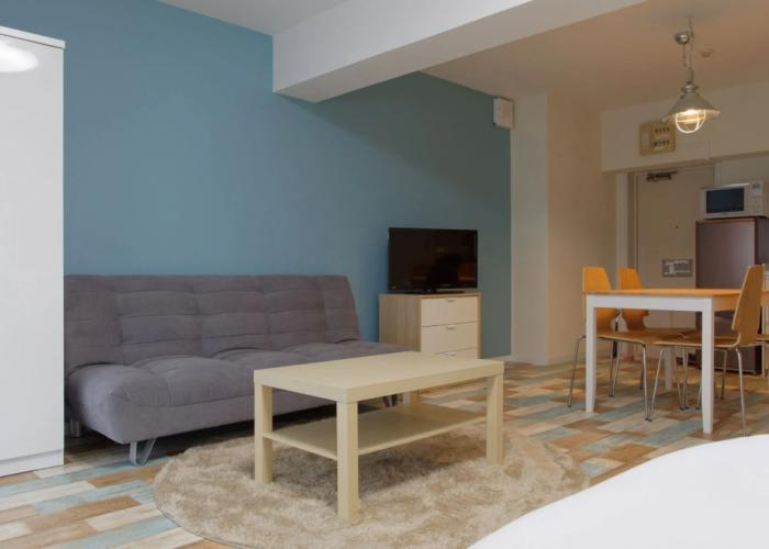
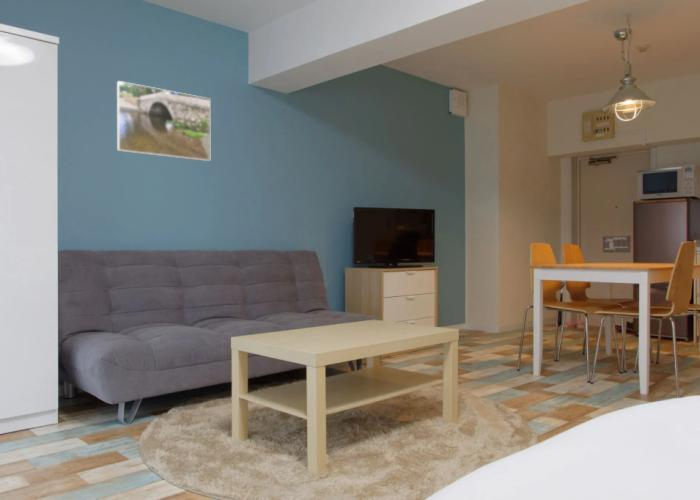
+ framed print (166, 123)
